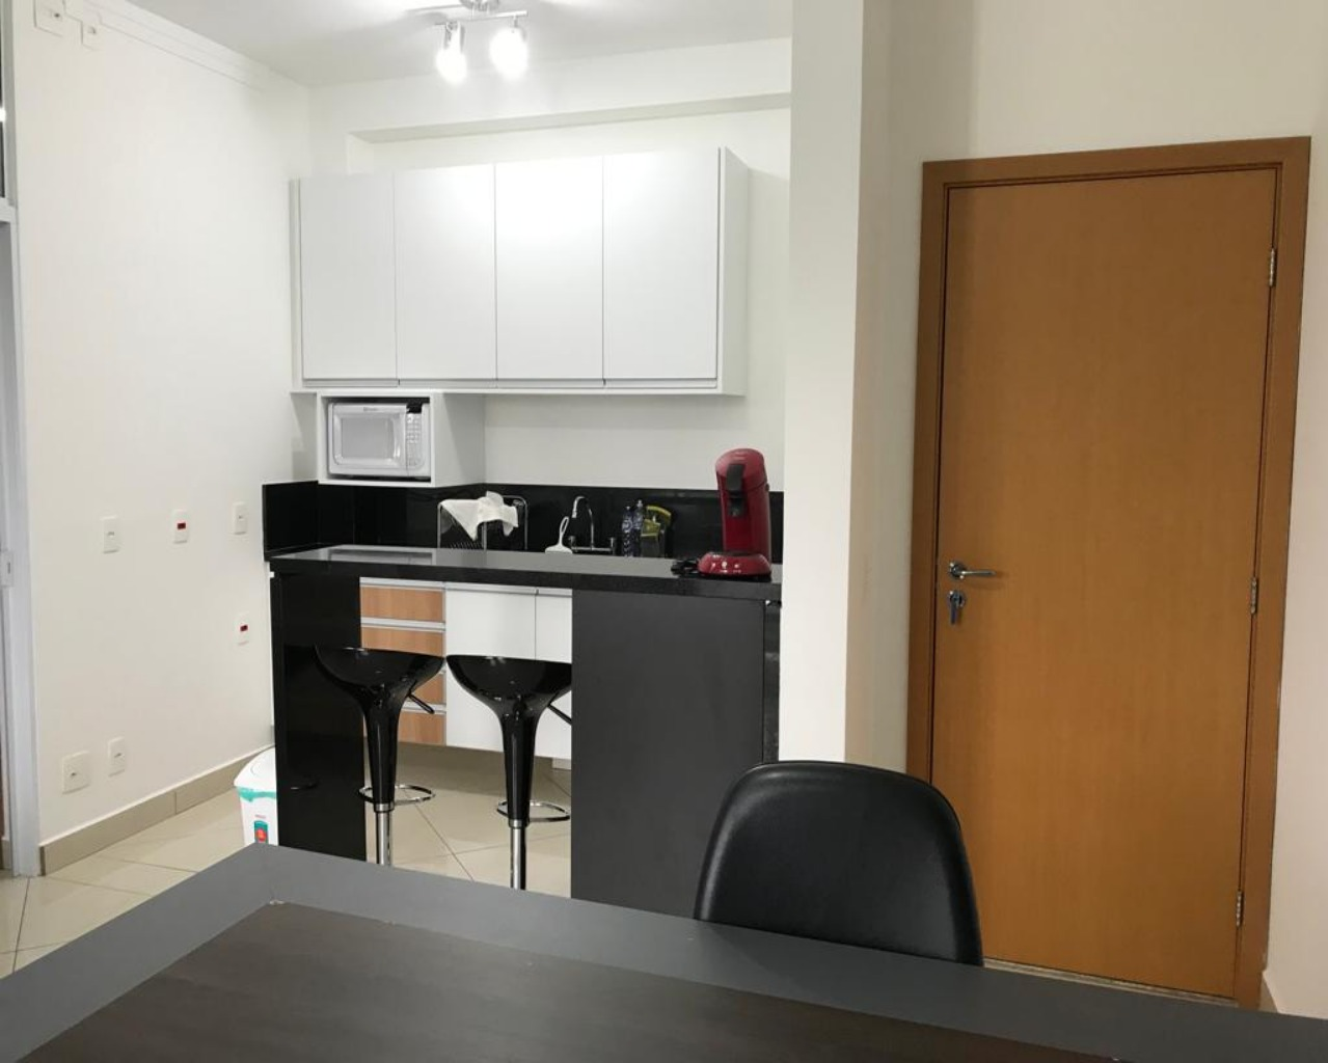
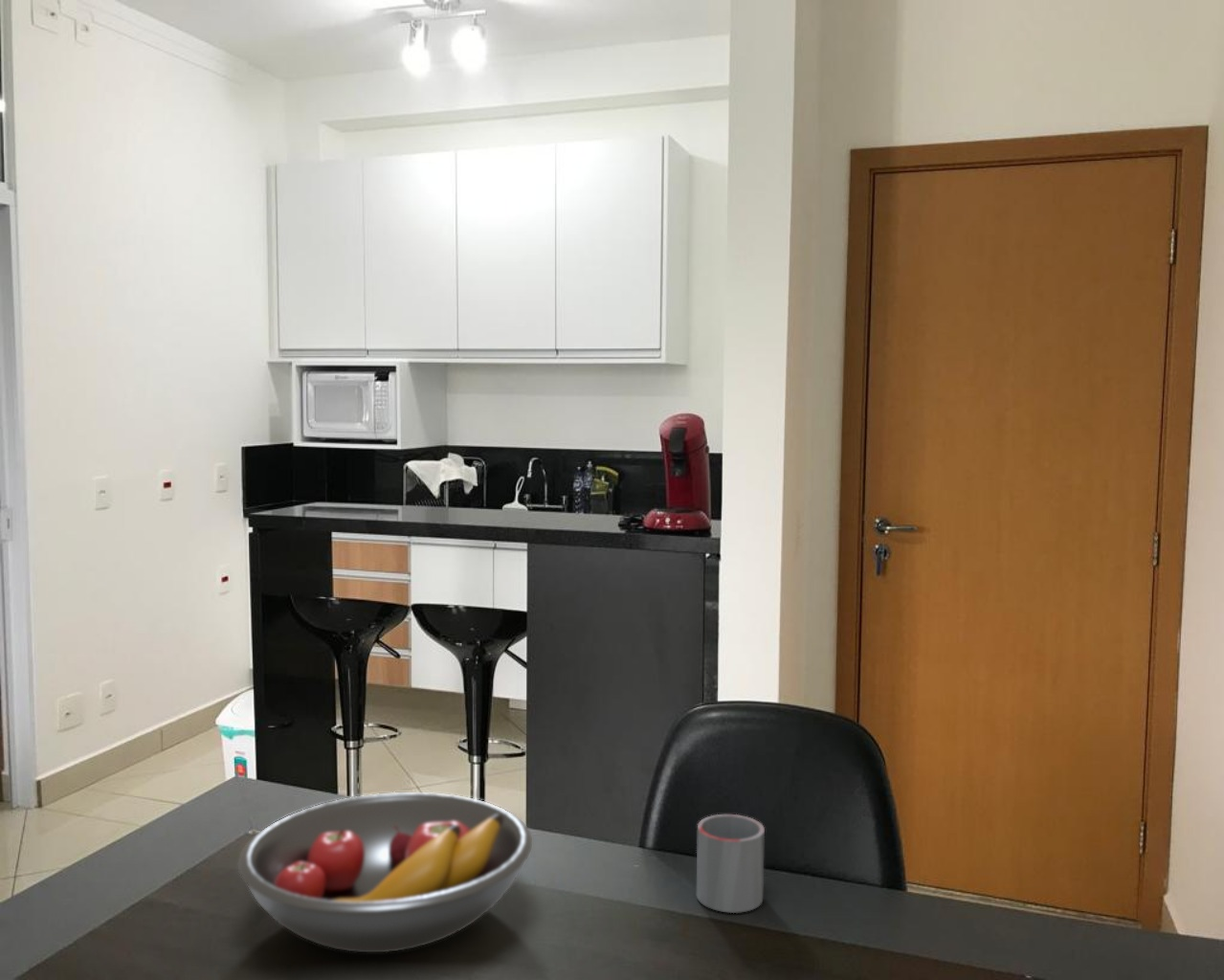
+ fruit bowl (389, 870)
+ mug (731, 856)
